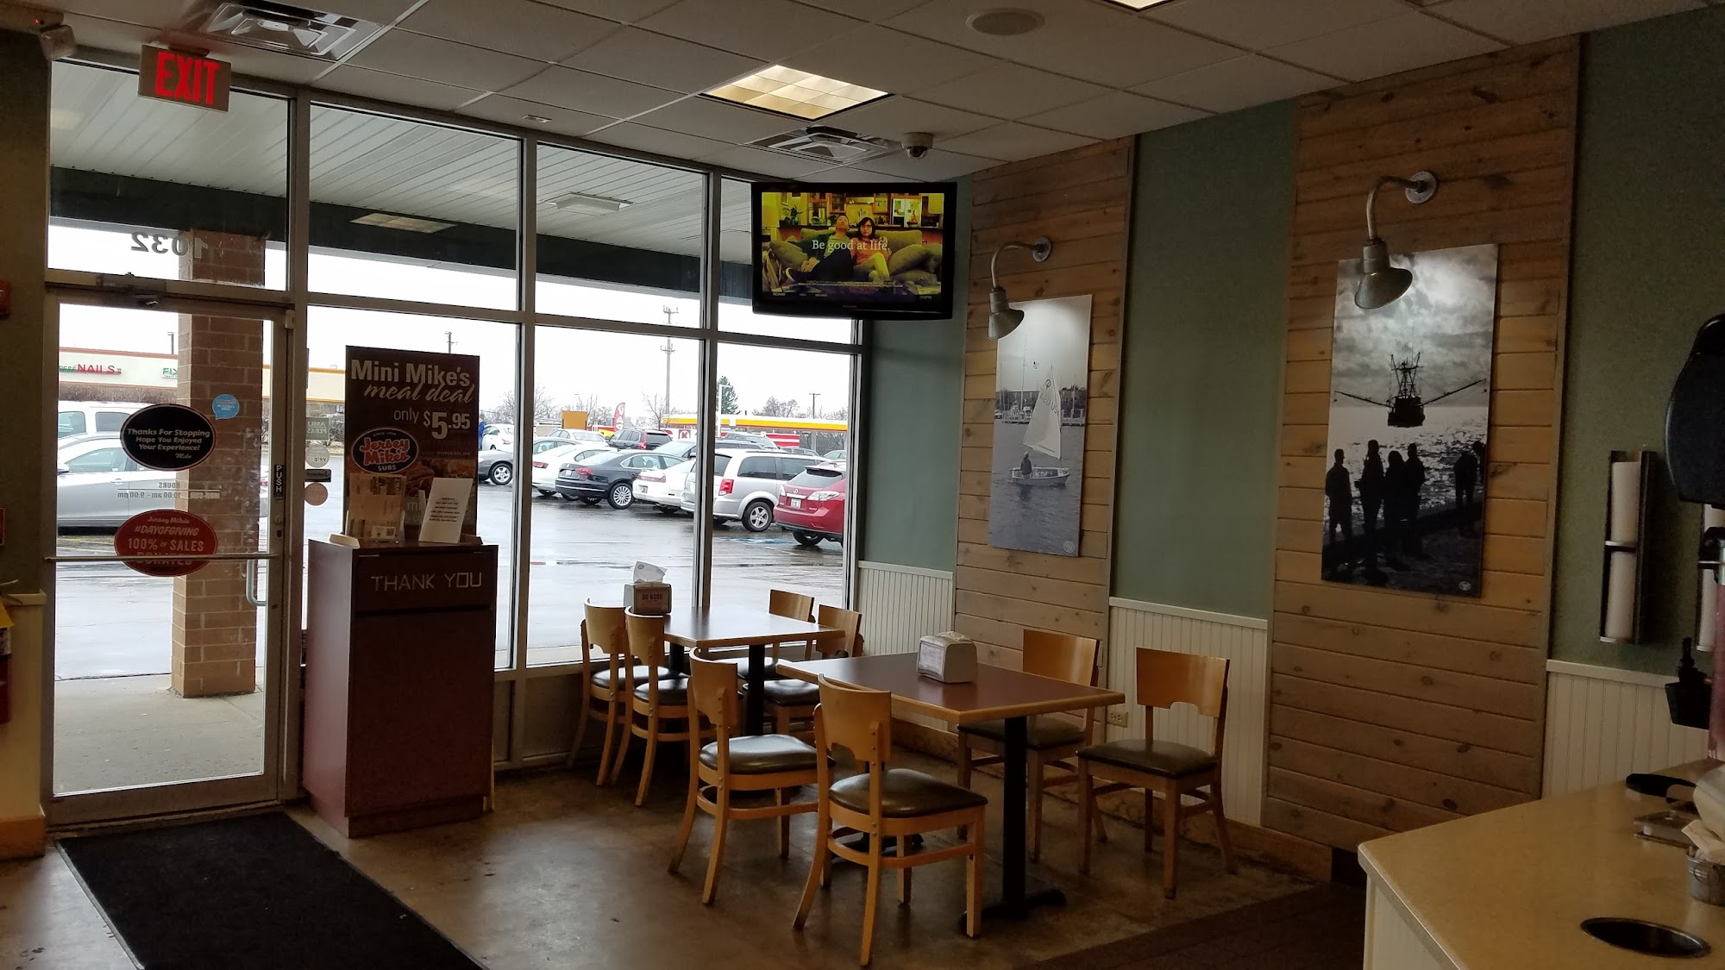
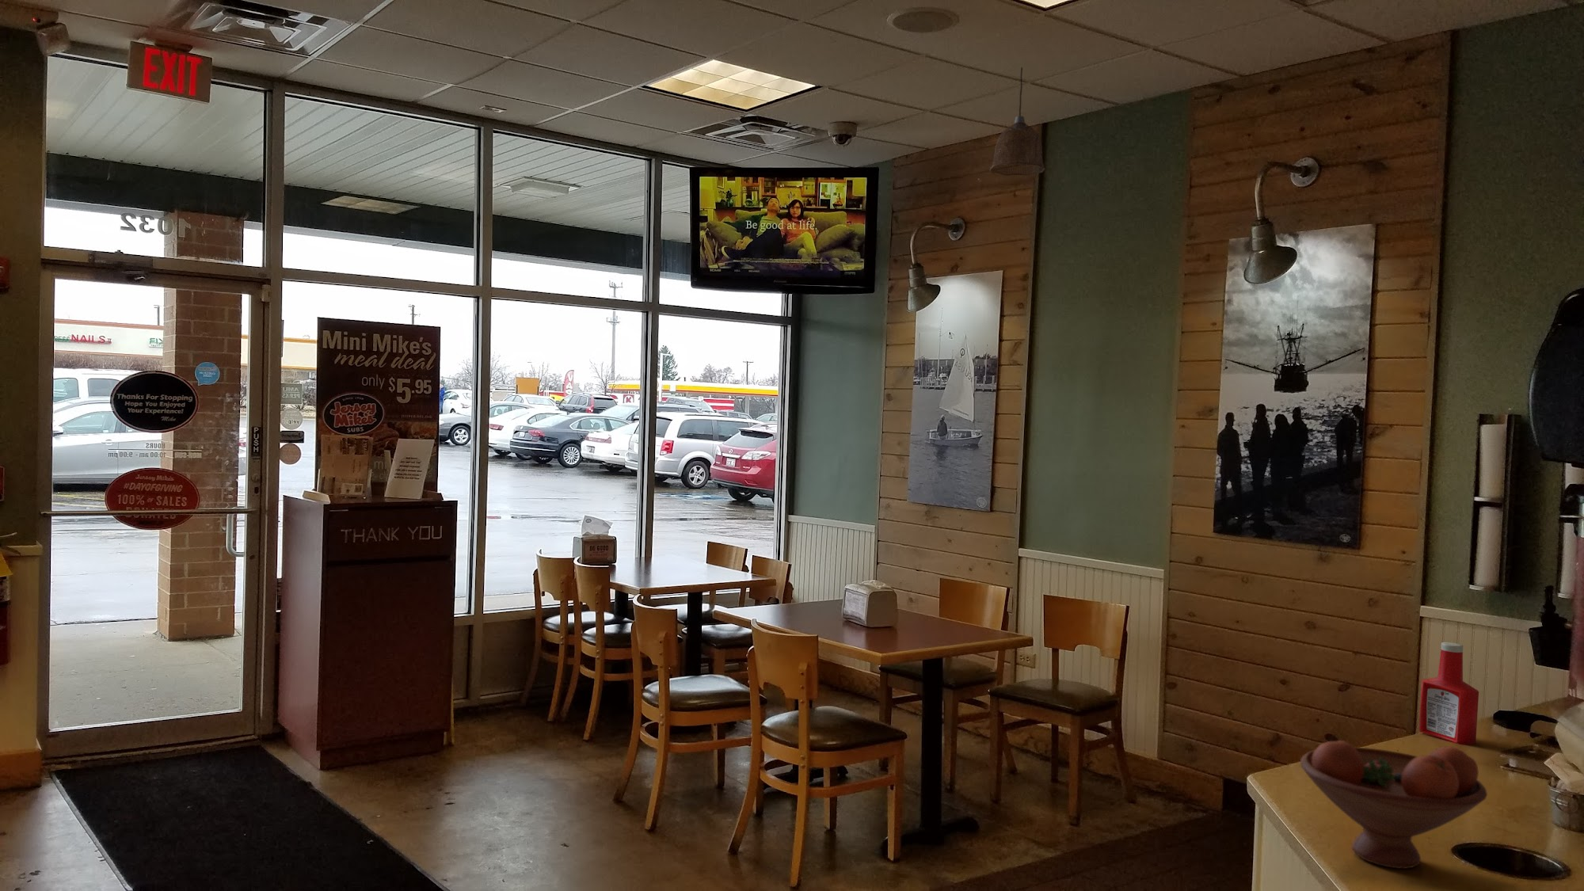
+ soap bottle (1449, 691)
+ fruit bowl (1388, 799)
+ pendant lamp (1019, 119)
